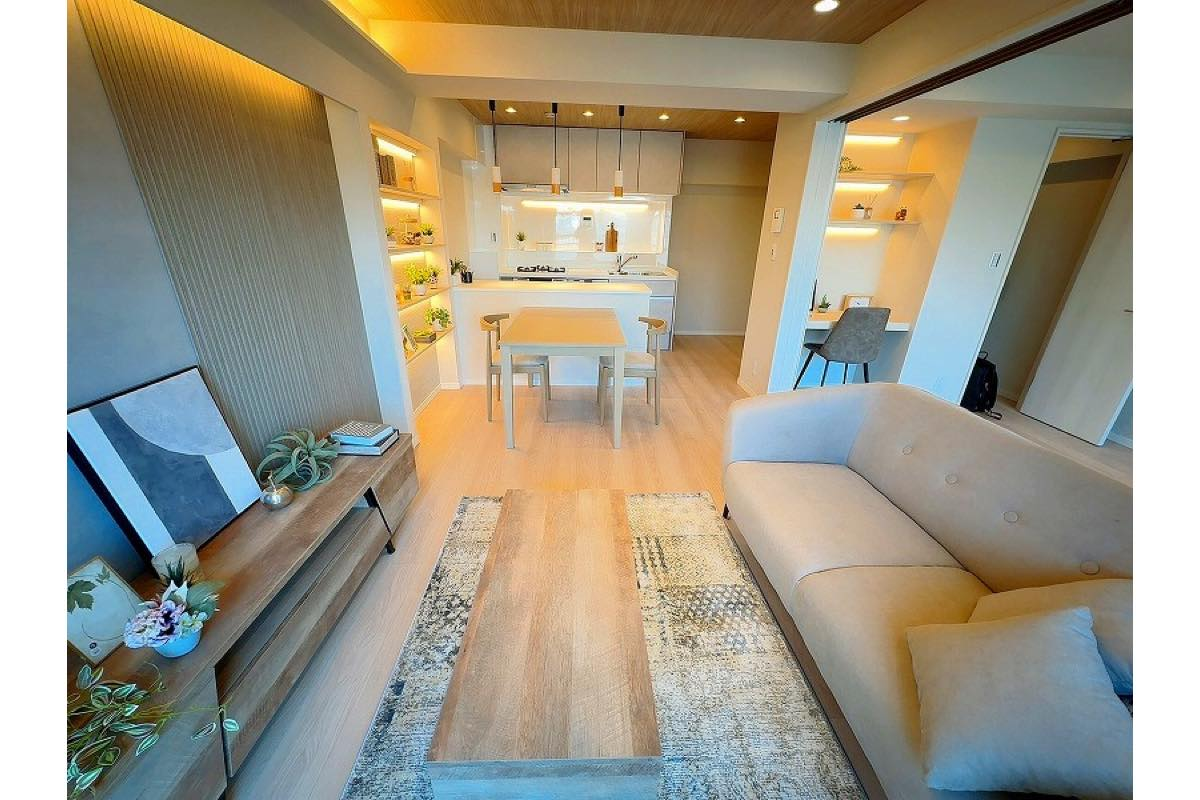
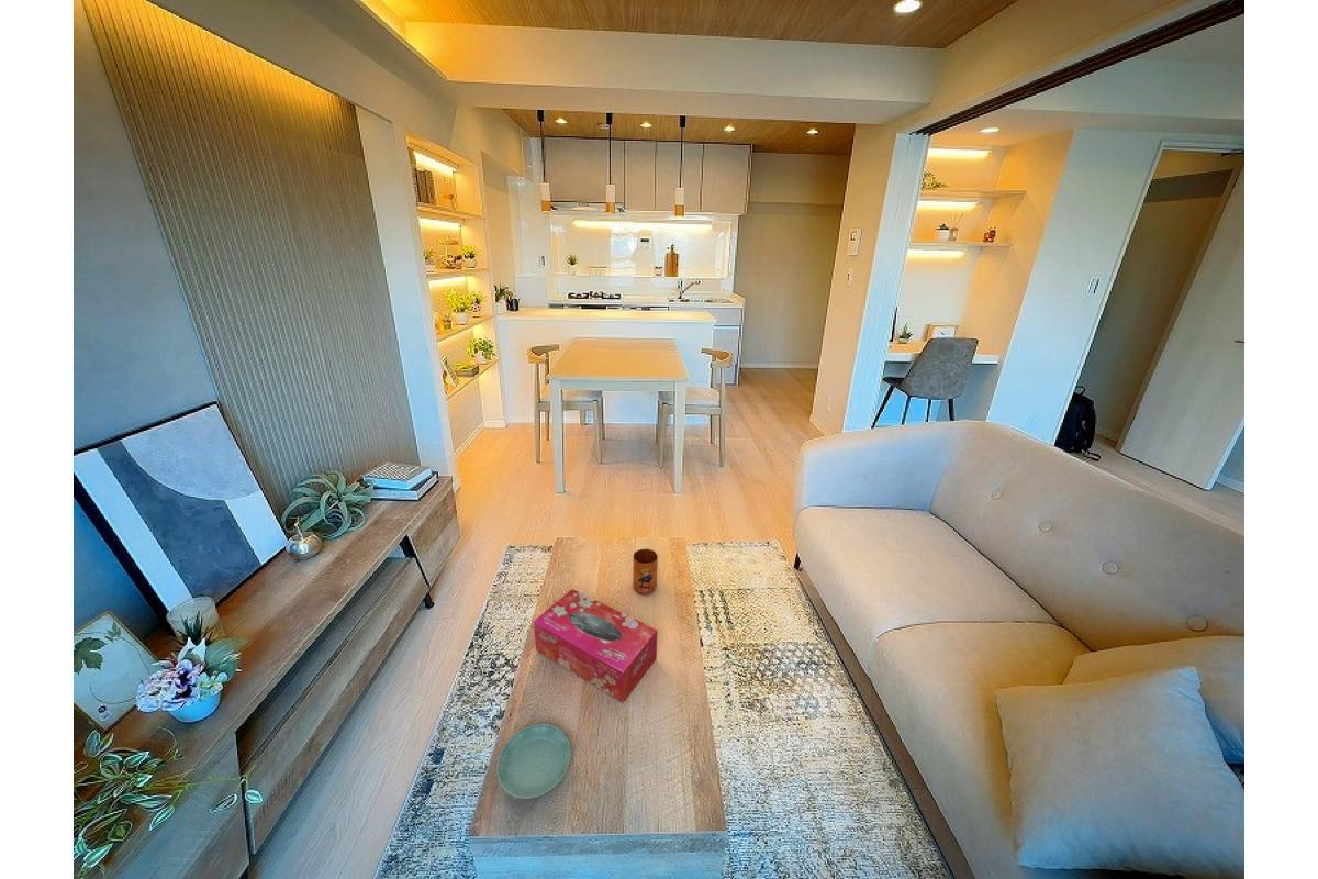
+ mug (645, 567)
+ tissue box (595, 639)
+ saucer (535, 761)
